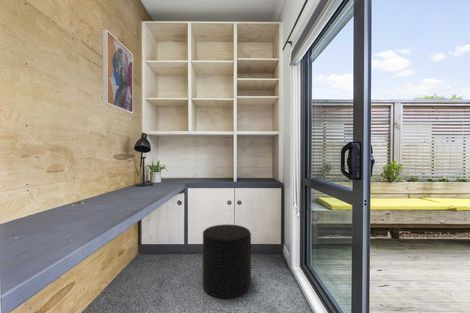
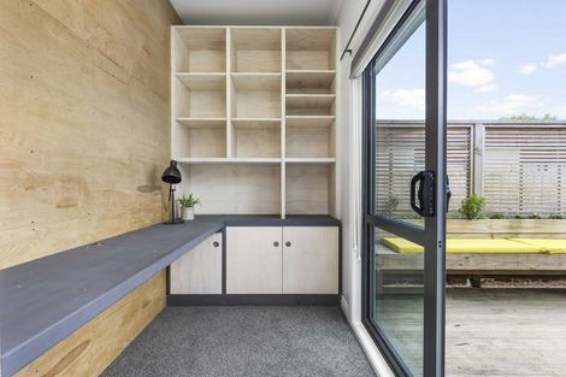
- stool (226, 256)
- wall art (119, 76)
